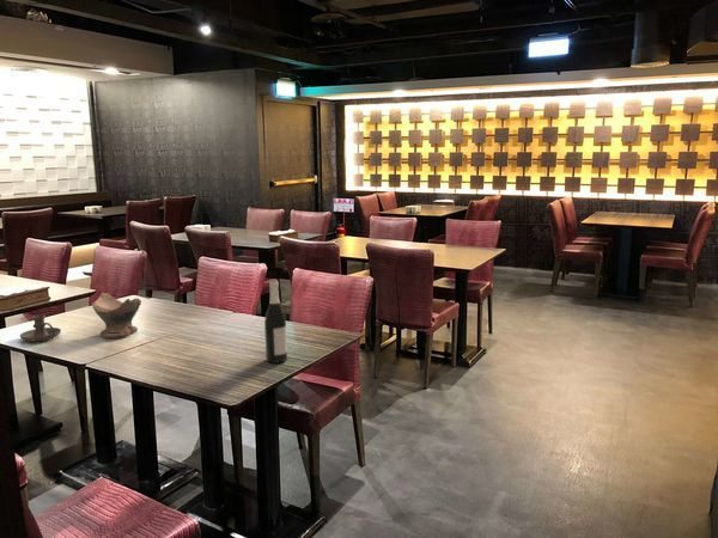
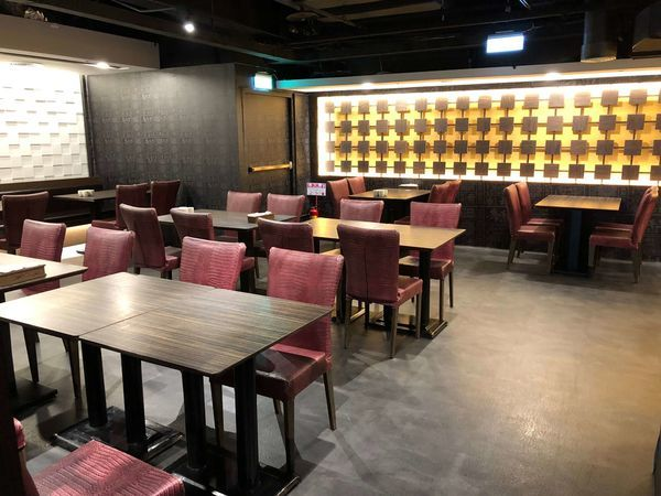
- wine bottle (275, 319)
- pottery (115, 314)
- candle holder (42, 328)
